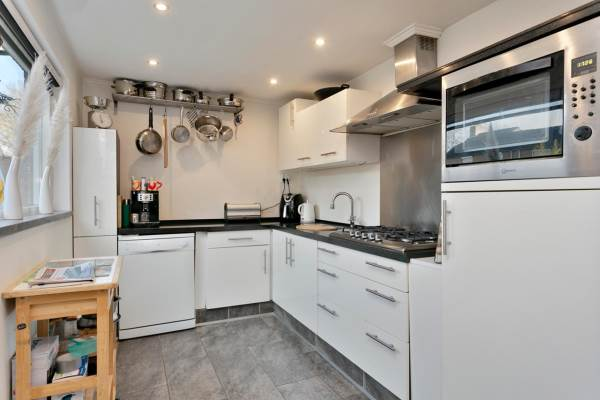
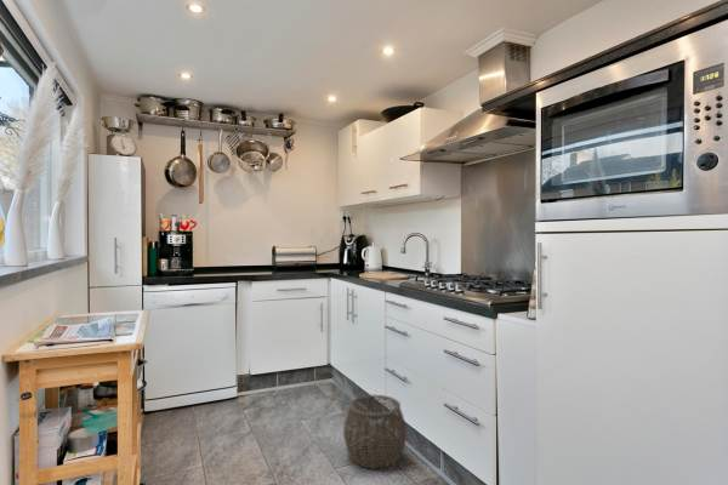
+ woven basket (375, 430)
